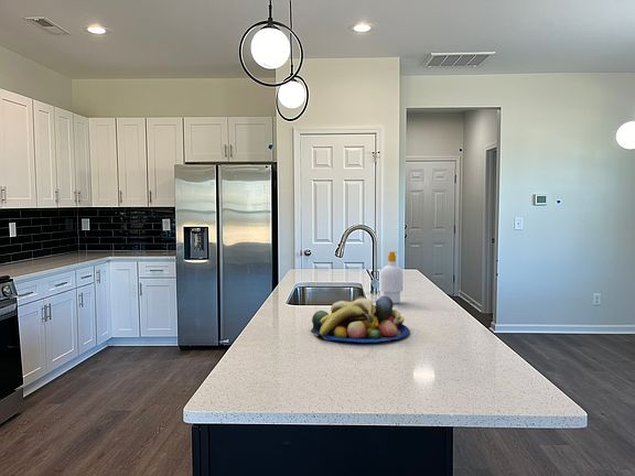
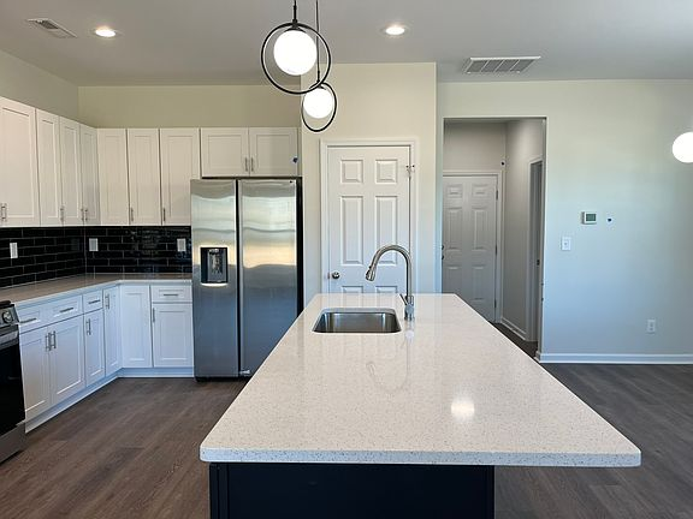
- soap bottle (391, 277)
- fruit bowl (360, 313)
